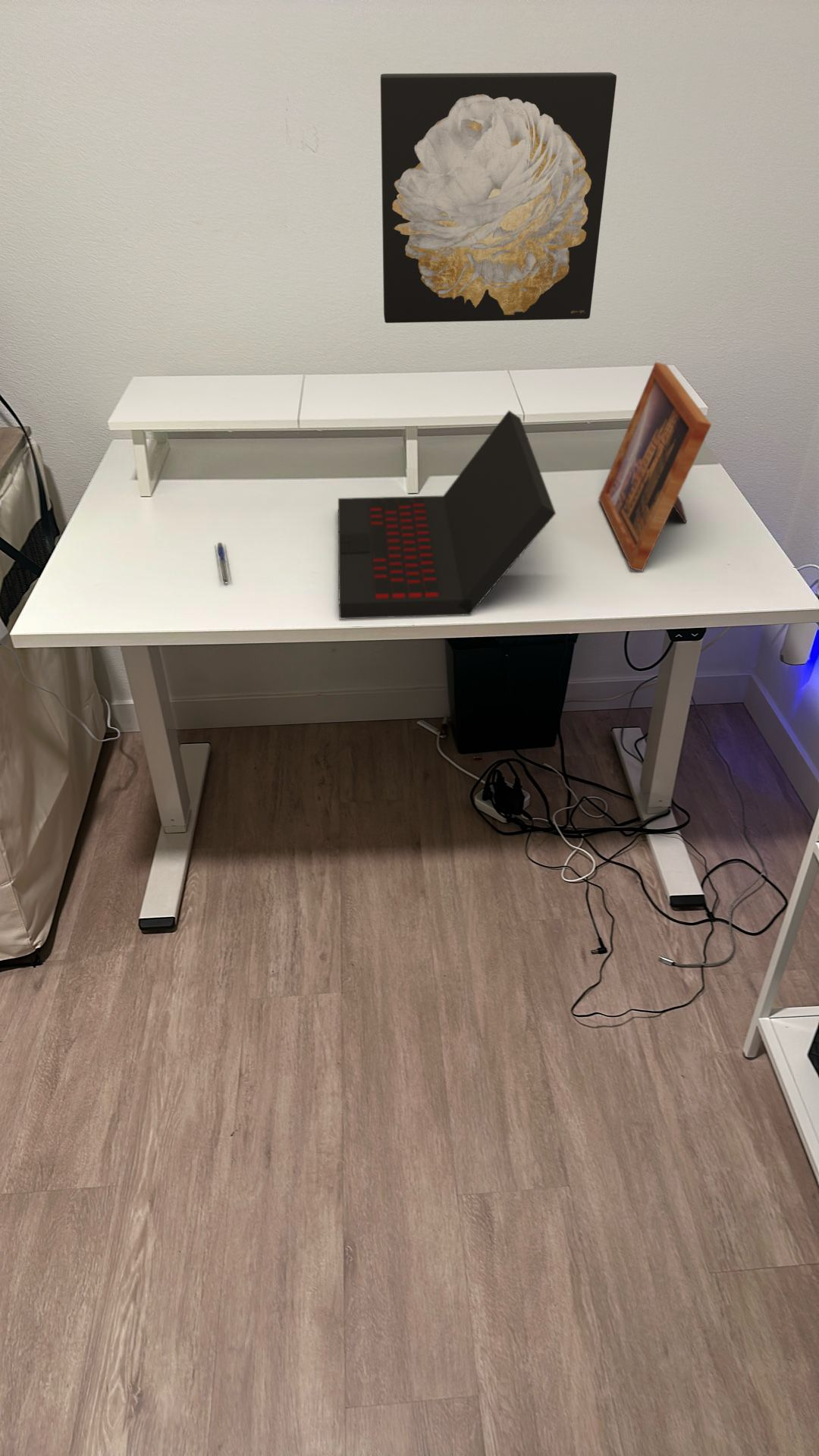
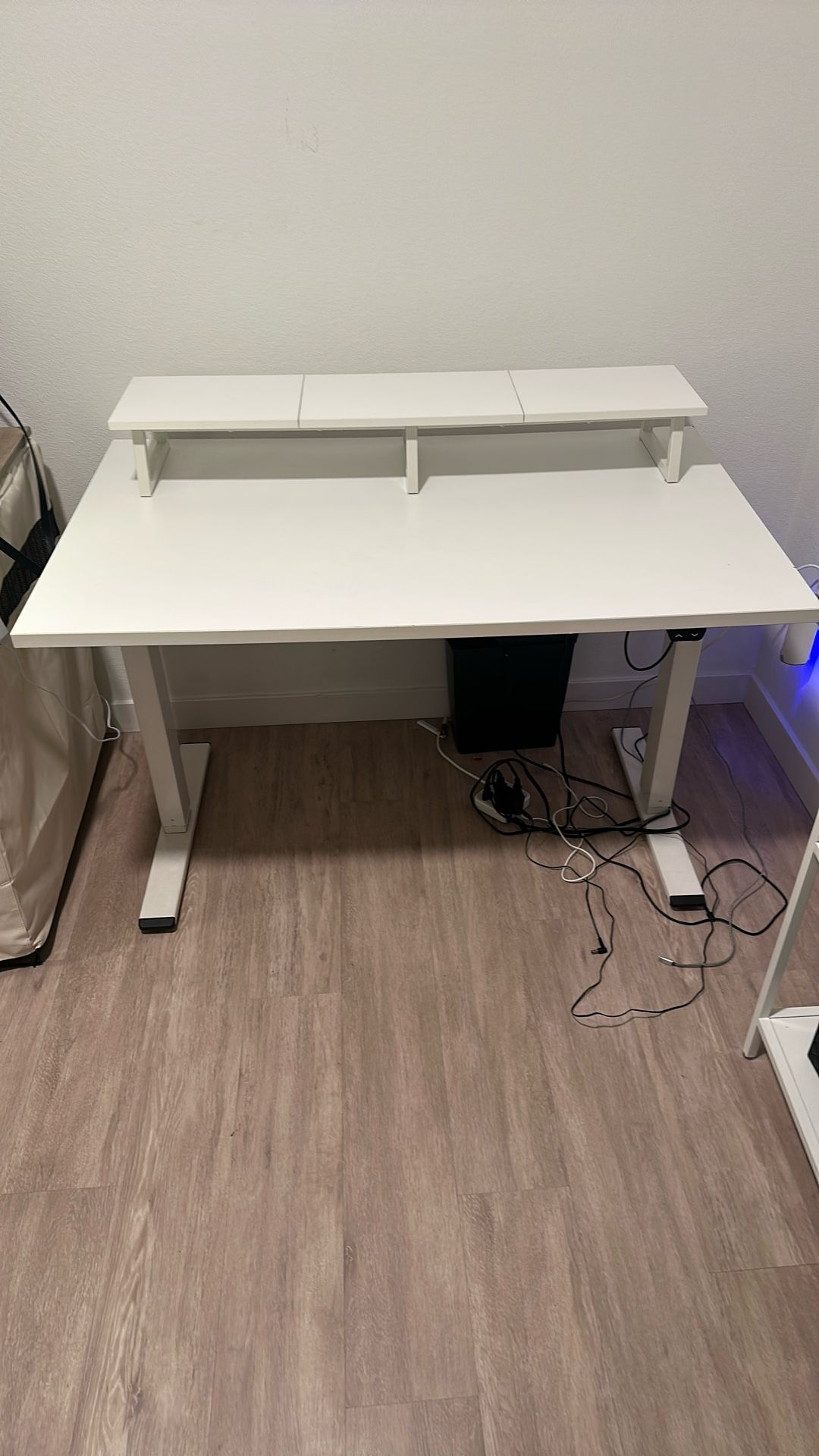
- picture frame (667, 465)
- wall art (491, 204)
- pen (222, 562)
- laptop (435, 509)
